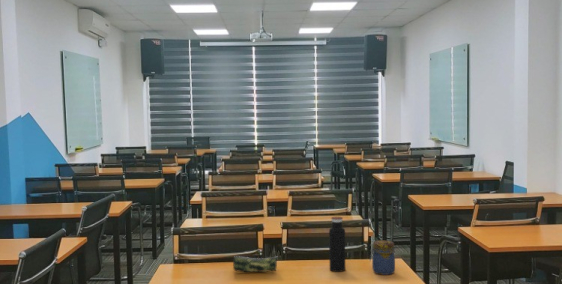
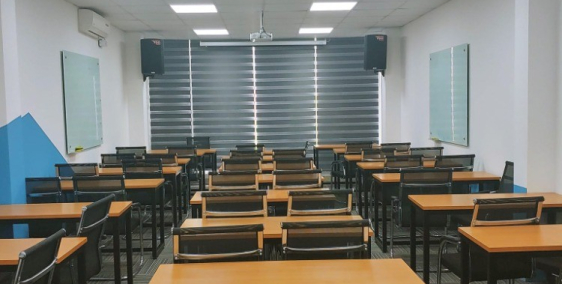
- pencil case (256, 264)
- jar (382, 256)
- water bottle (337, 243)
